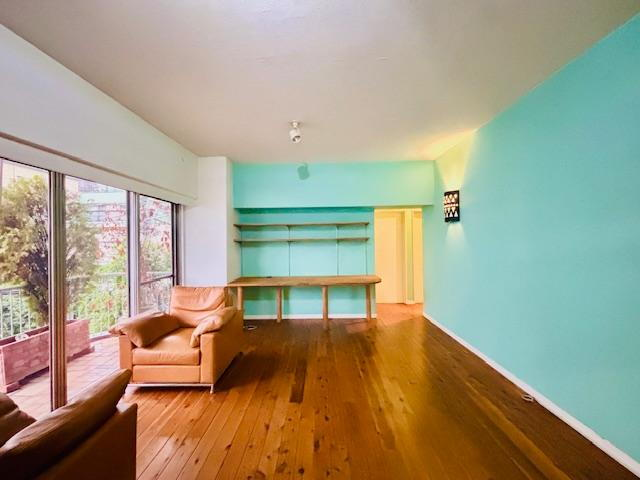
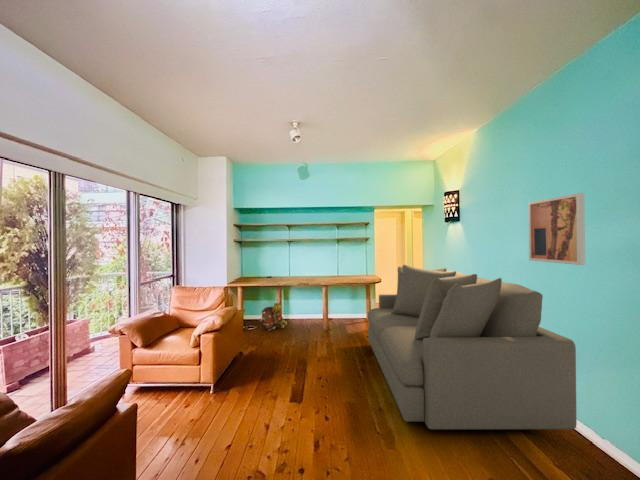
+ sofa (439, 322)
+ backpack (273, 315)
+ wall art (553, 230)
